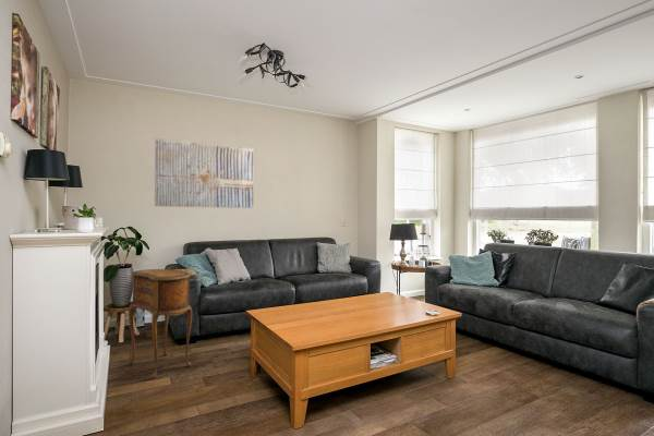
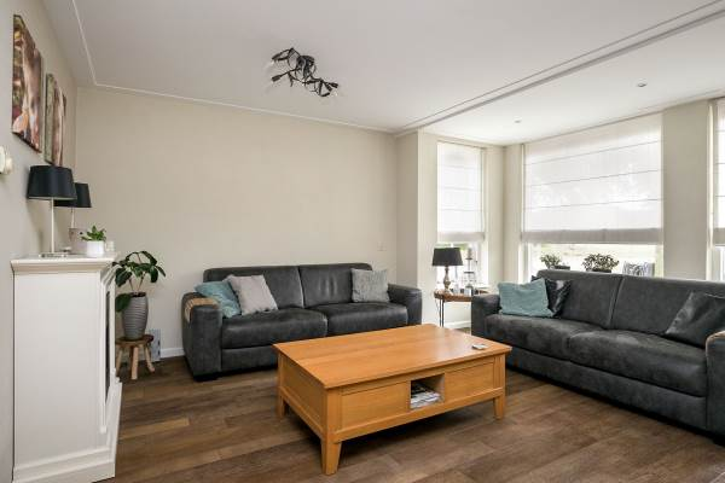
- side table (165, 318)
- wall art (207, 175)
